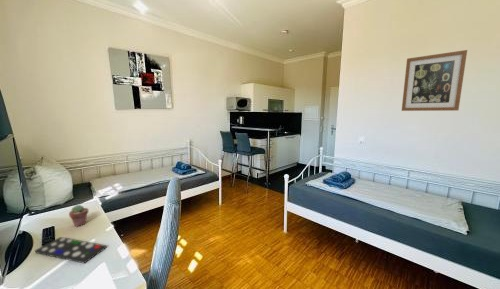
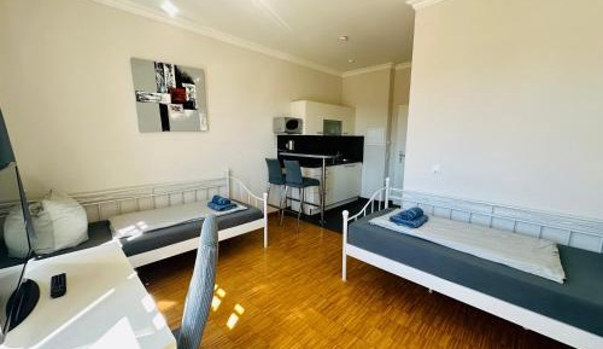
- potted succulent (79, 214)
- remote control (71, 248)
- wall art (431, 83)
